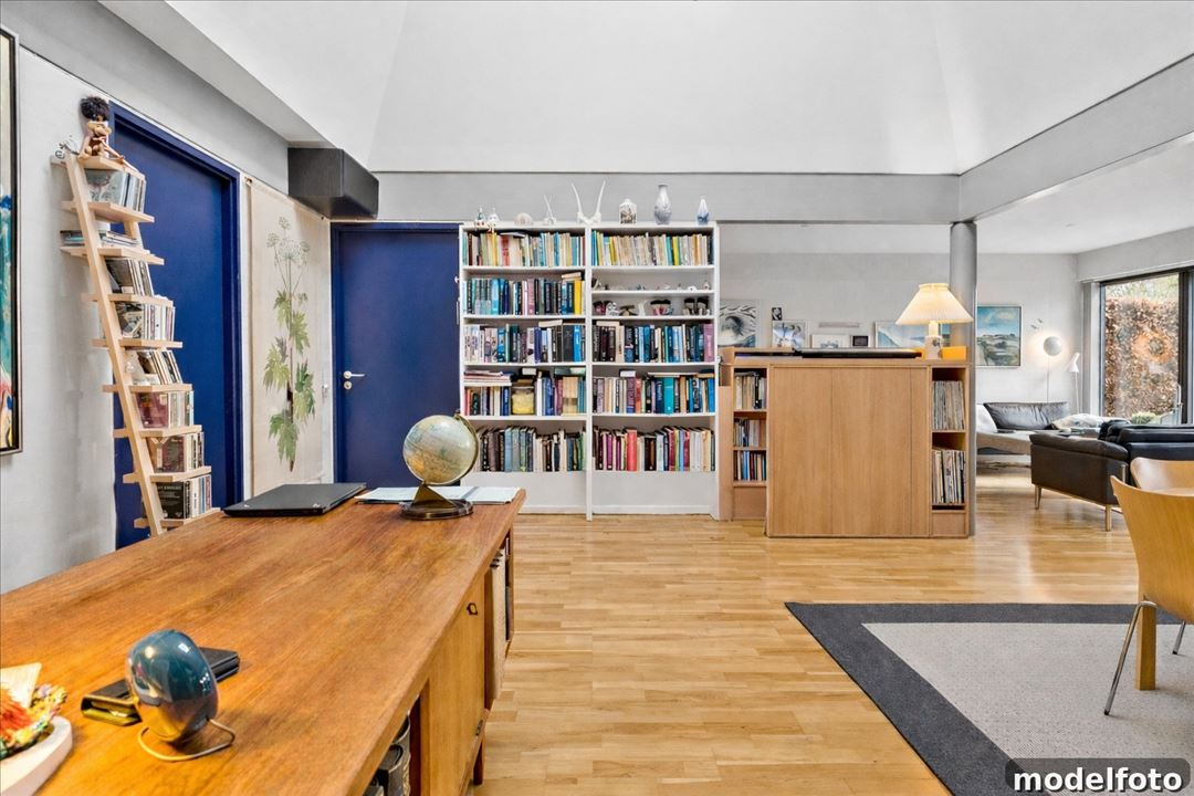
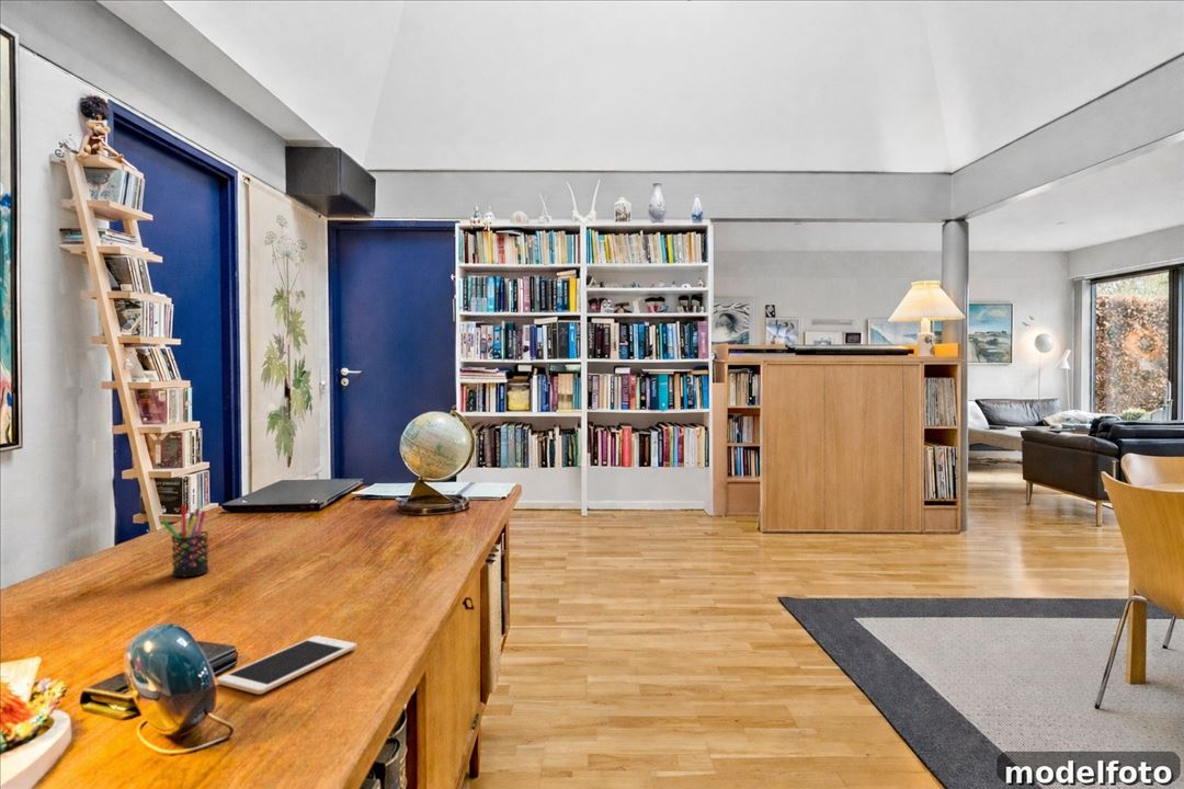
+ pen holder (185, 539)
+ cell phone (291, 662)
